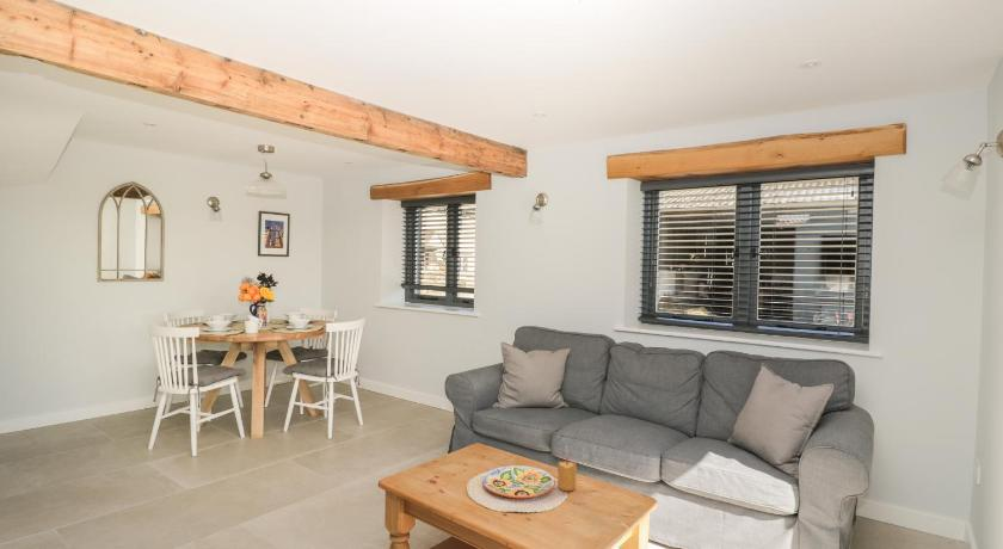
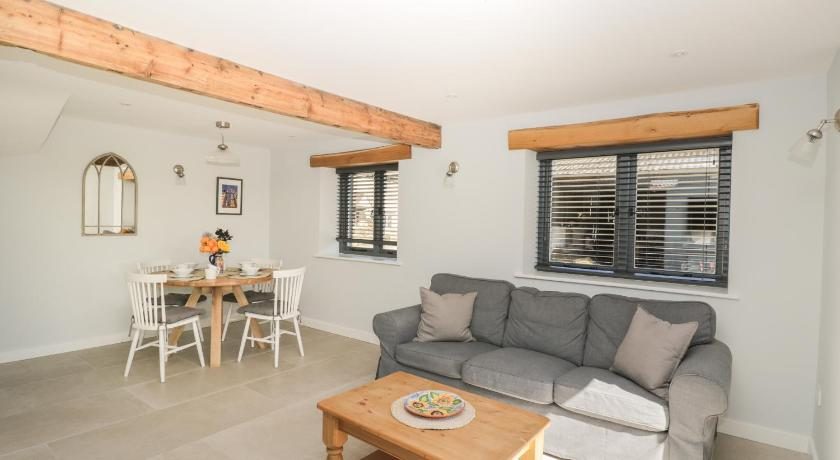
- candle (566, 470)
